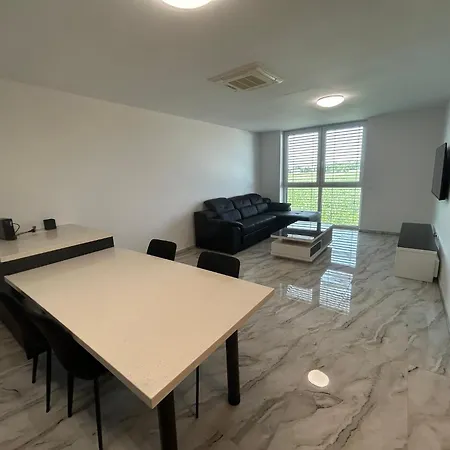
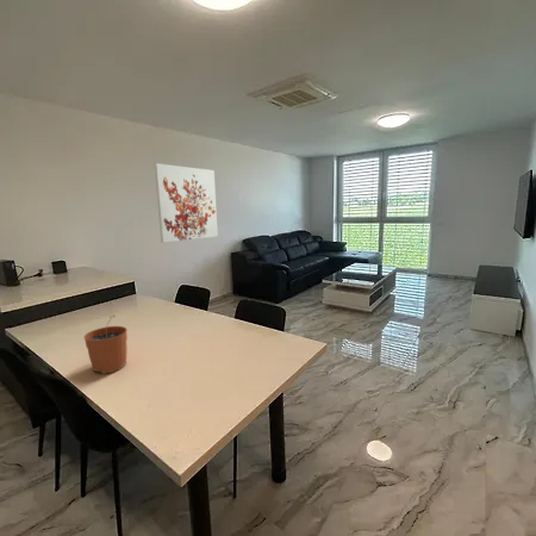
+ wall art (189, 204)
+ plant pot (106, 341)
